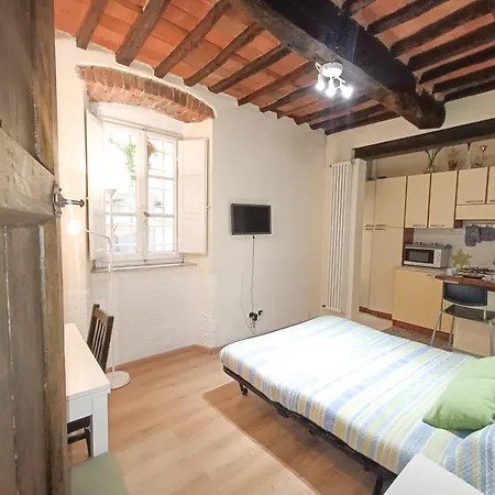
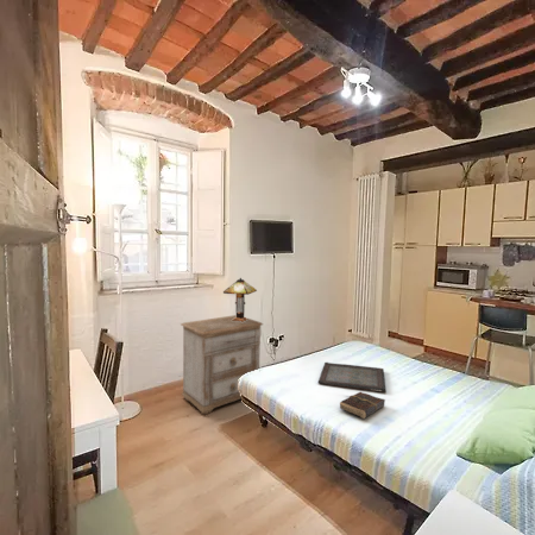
+ nightstand (221, 359)
+ table lamp (239, 298)
+ book (361, 403)
+ serving tray (352, 374)
